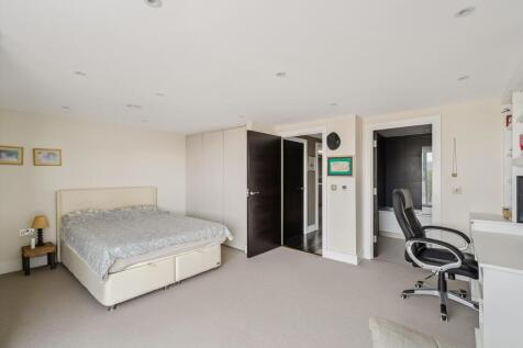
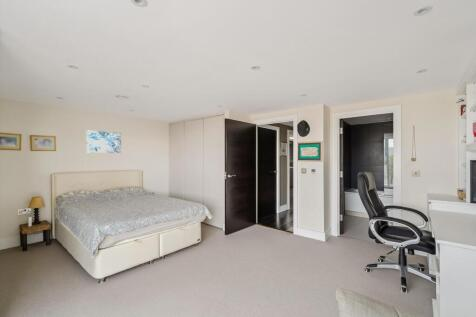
+ wall art (104, 142)
